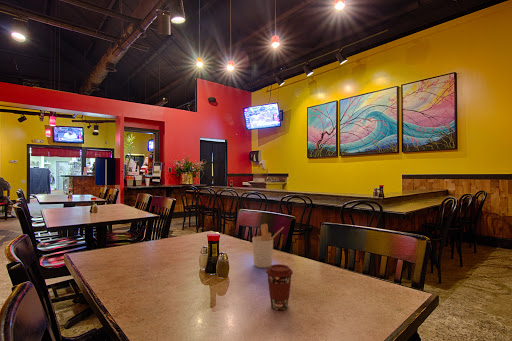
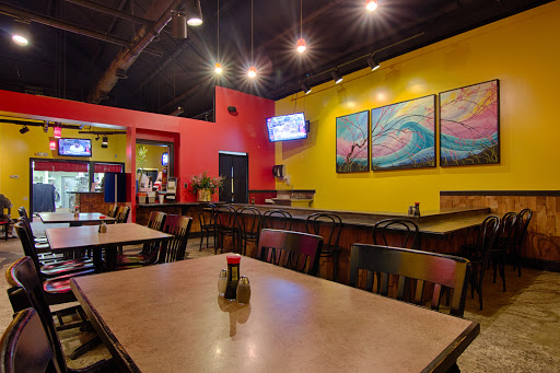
- utensil holder (268, 245)
- coffee cup (279, 286)
